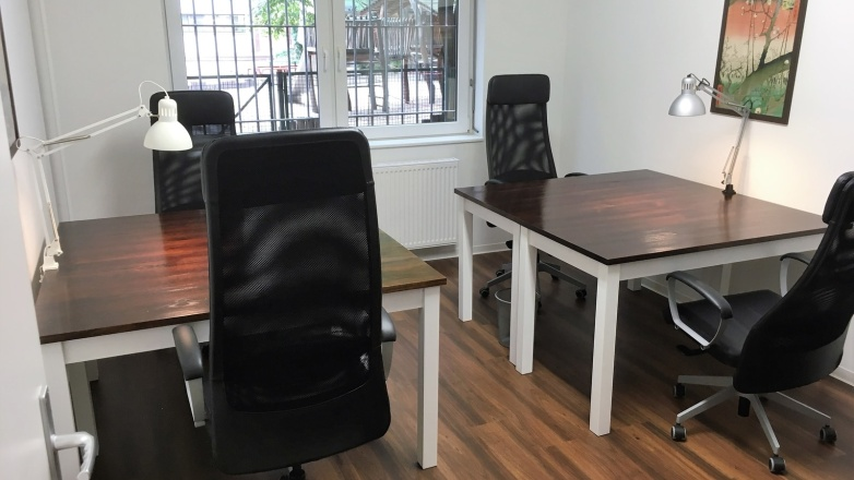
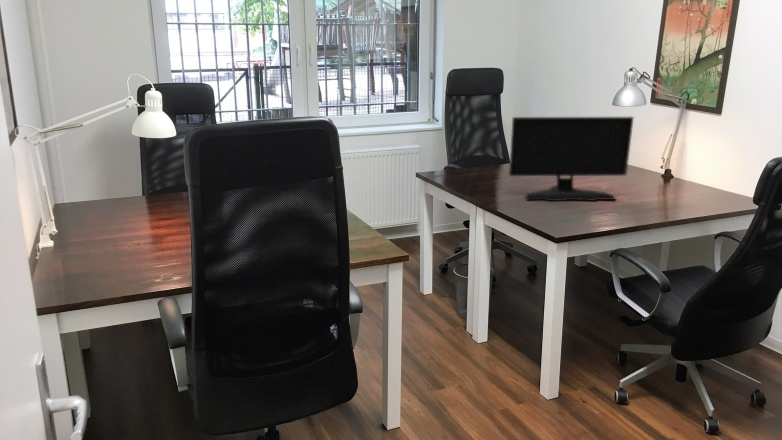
+ computer monitor (568, 156)
